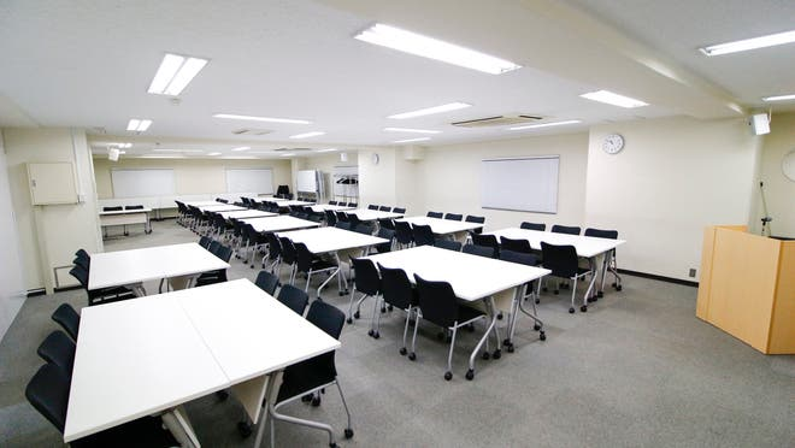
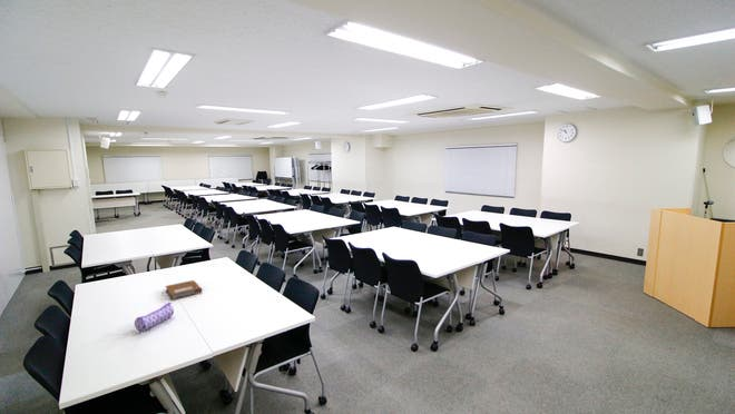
+ pencil case (154, 316)
+ notebook (184, 289)
